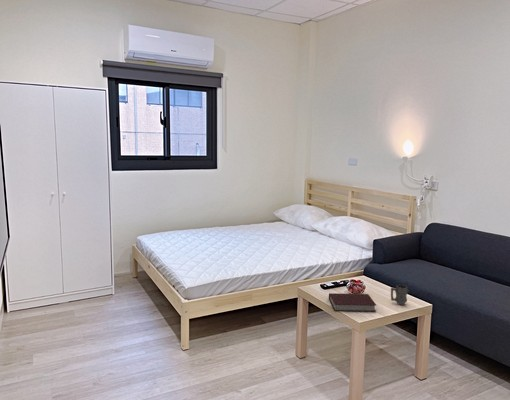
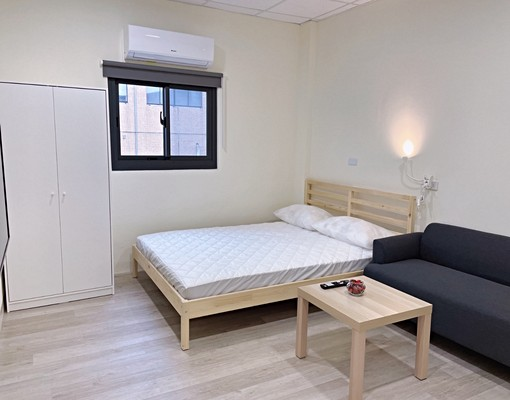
- book (351, 301)
- mug (399, 294)
